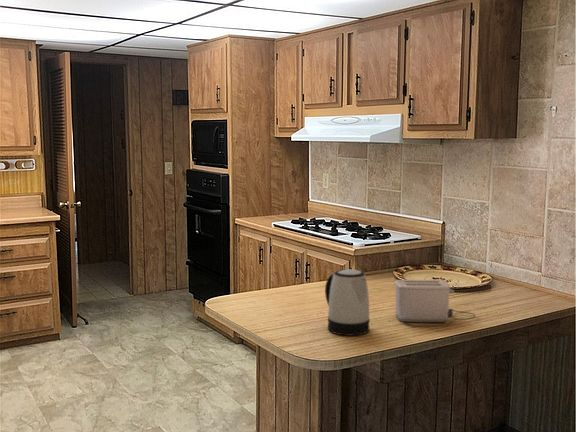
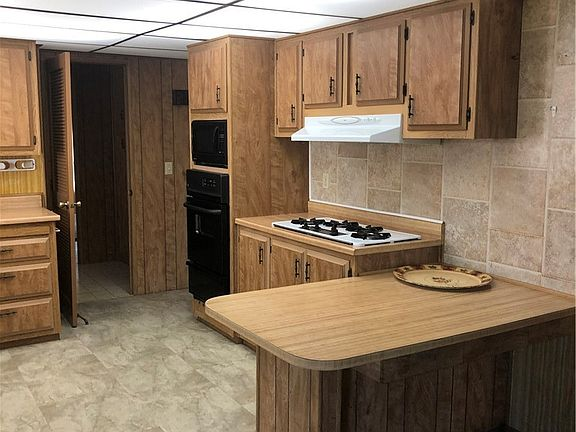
- toaster (438, 302)
- kettle (344, 298)
